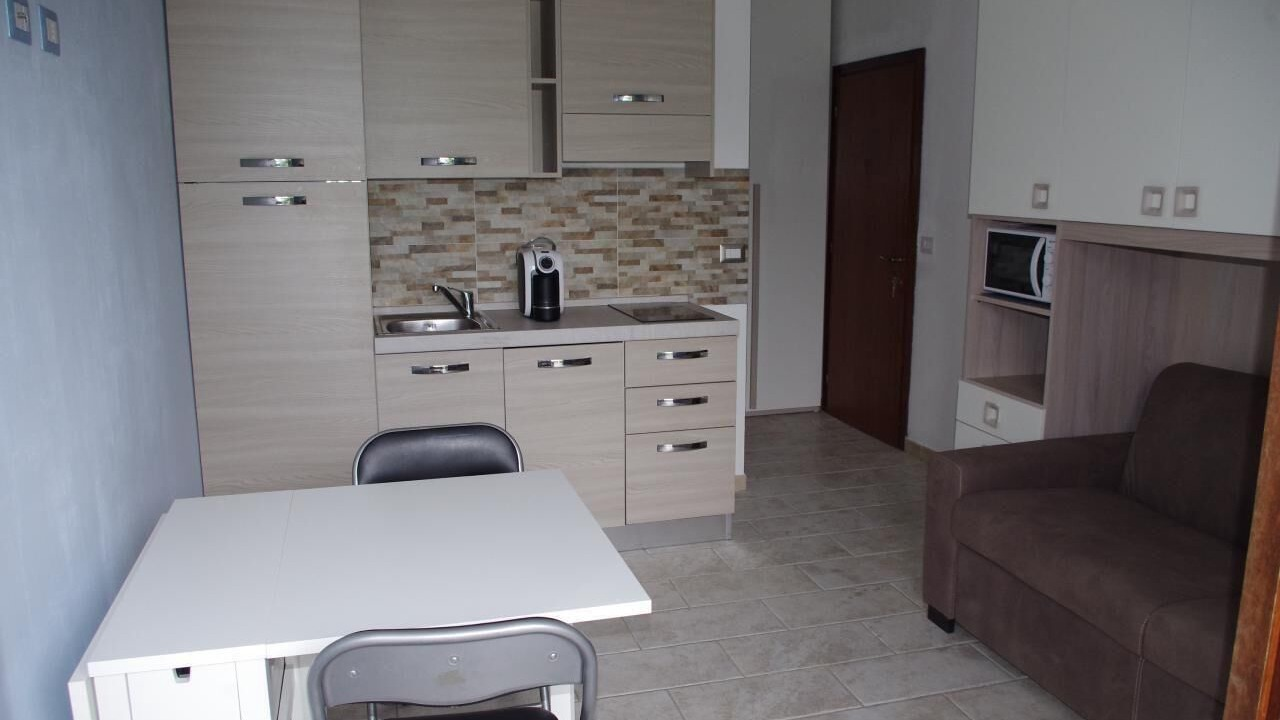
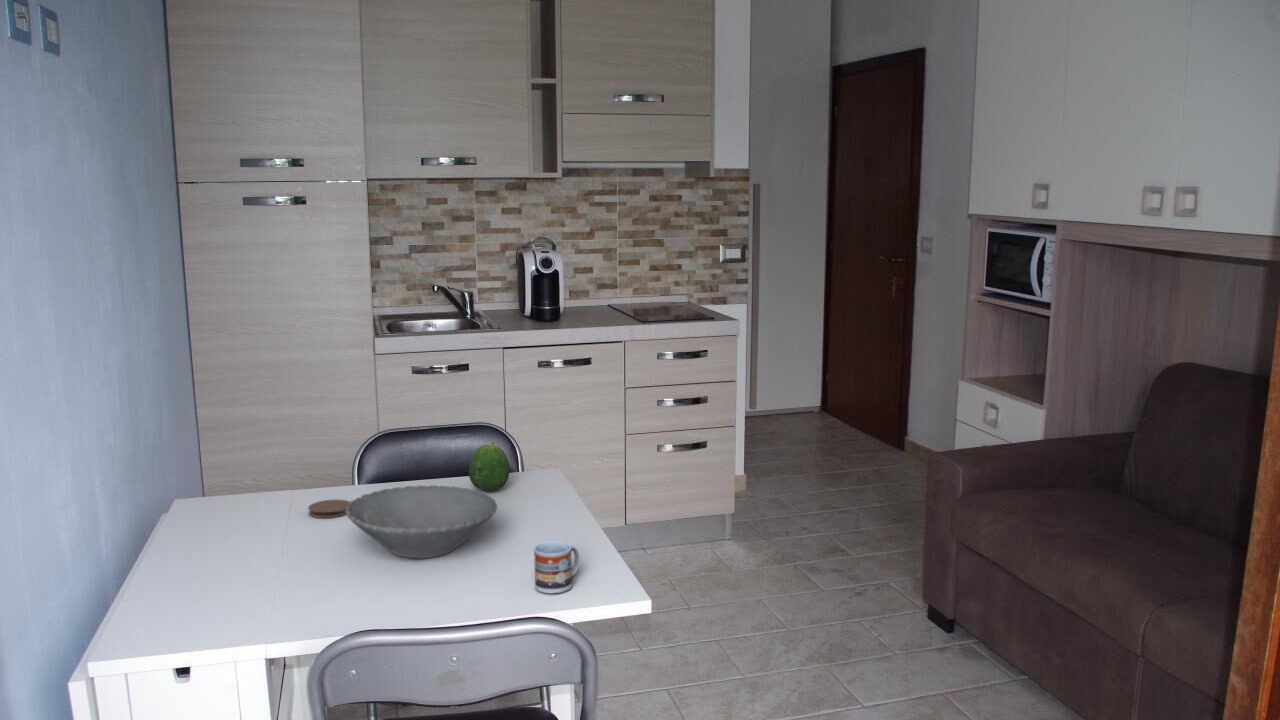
+ bowl (423, 525)
+ coaster (330, 508)
+ cup (558, 565)
+ fruit (489, 467)
